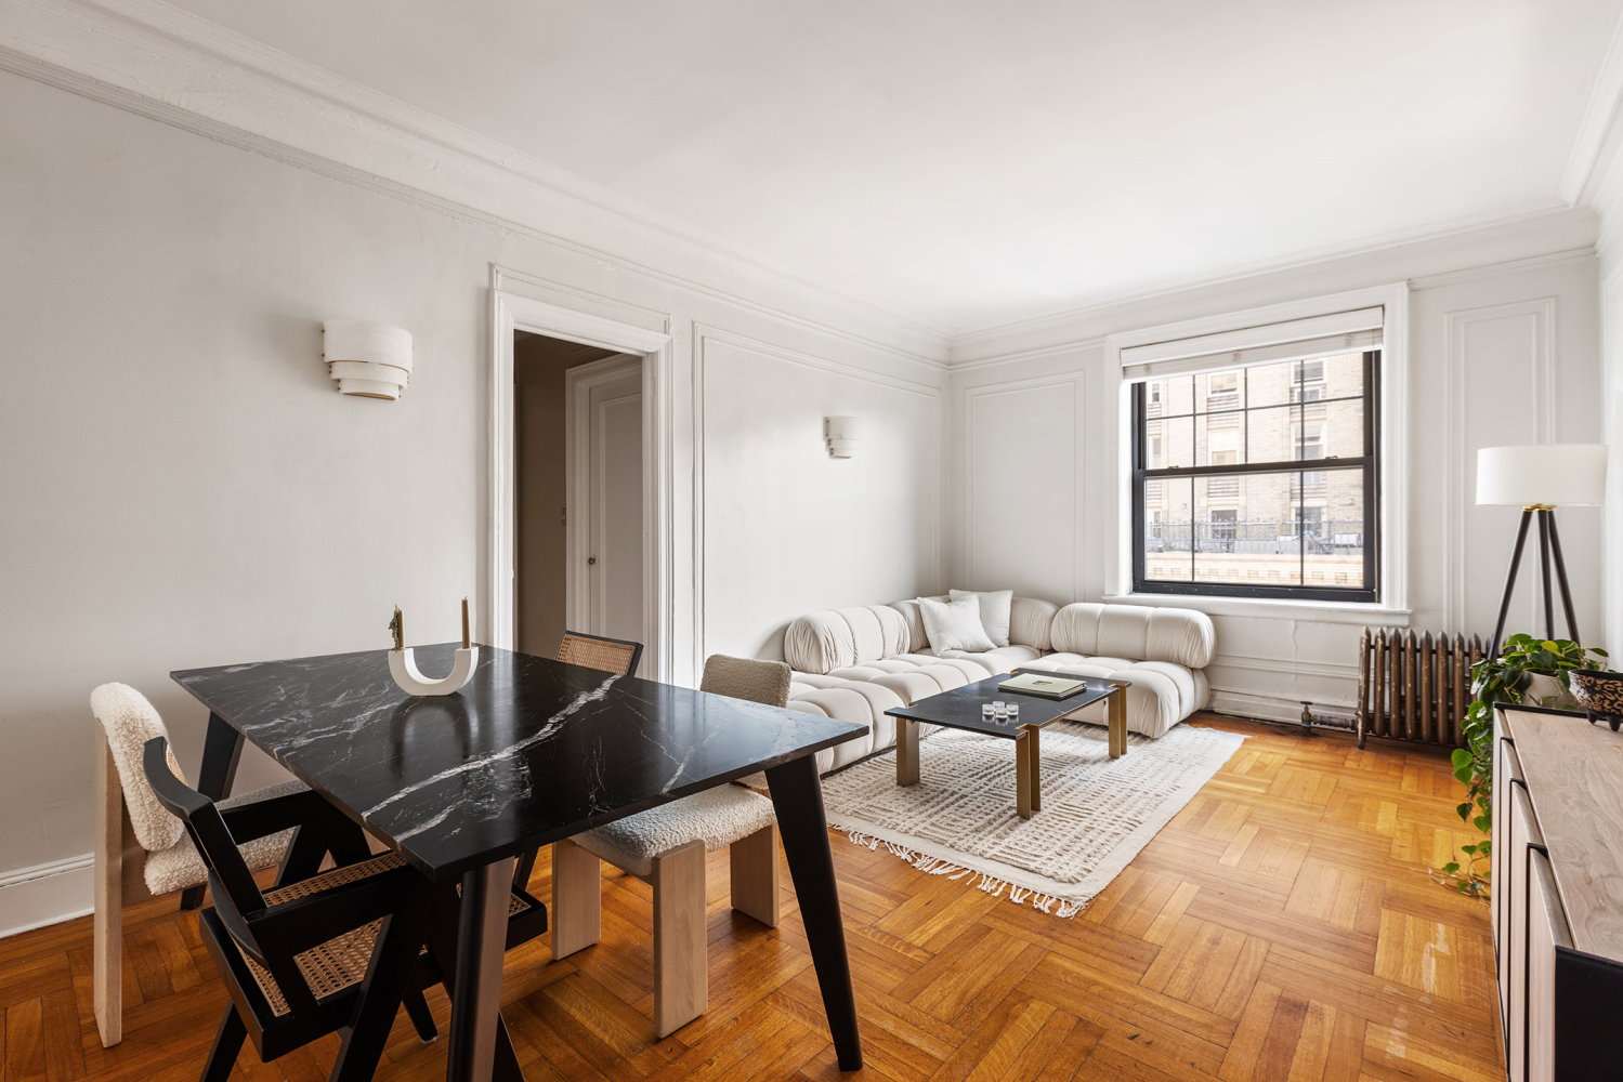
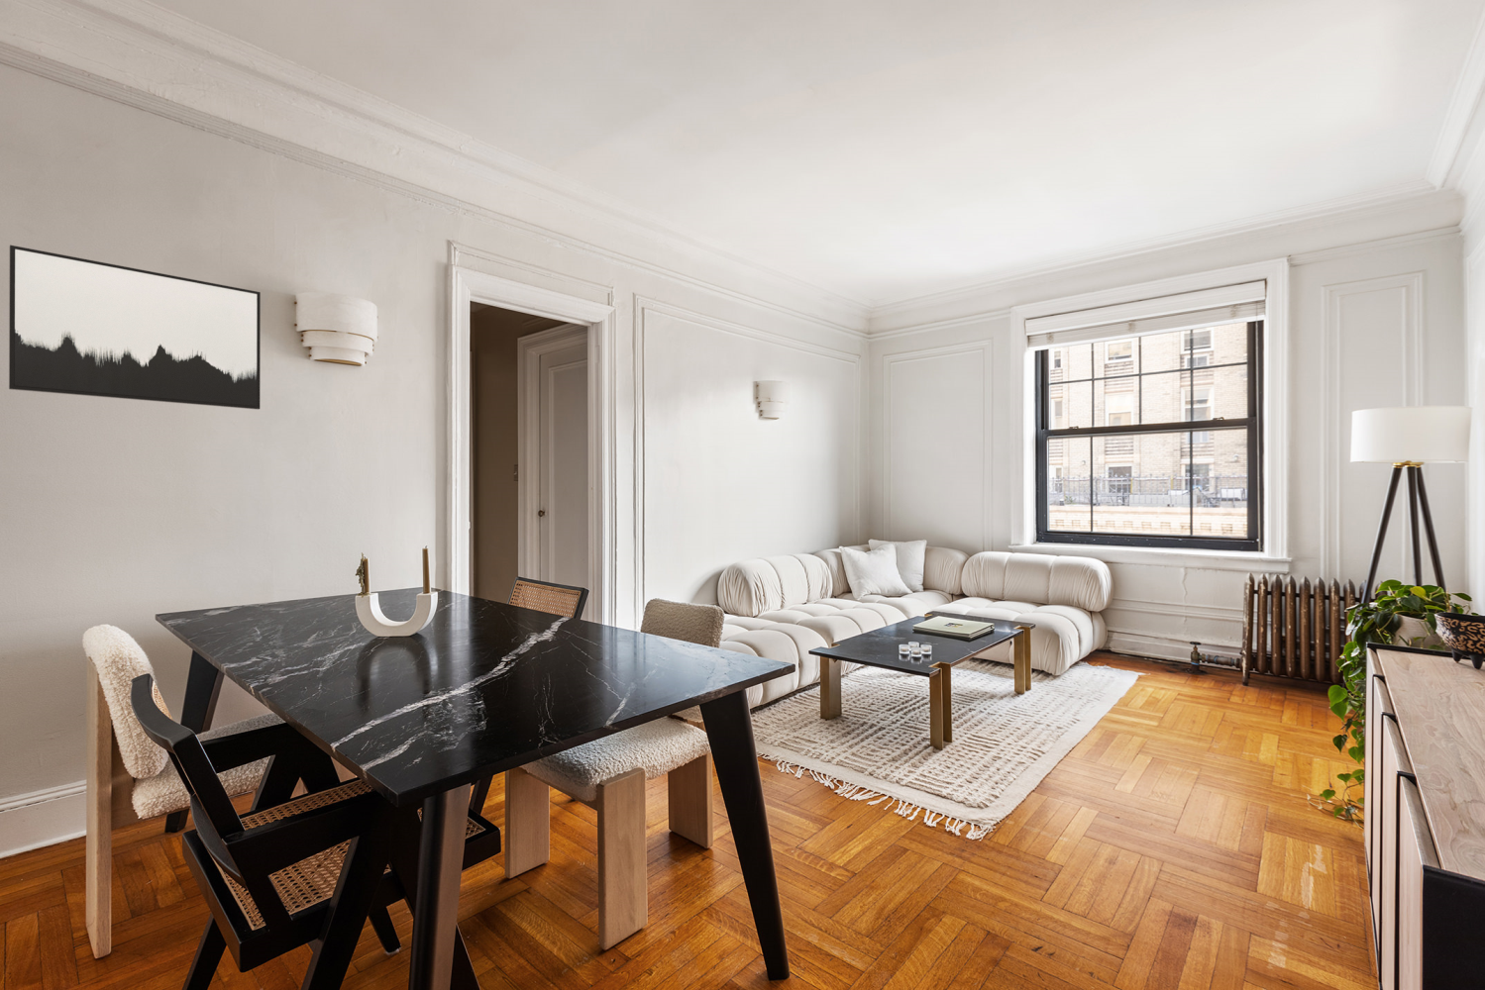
+ wall art (147, 336)
